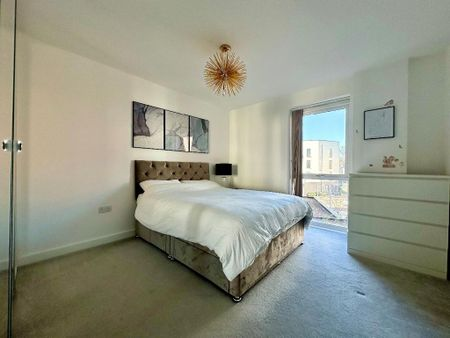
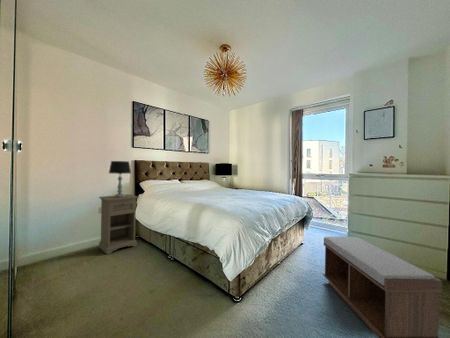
+ nightstand (118, 221)
+ table lamp (120, 179)
+ bench (368, 278)
